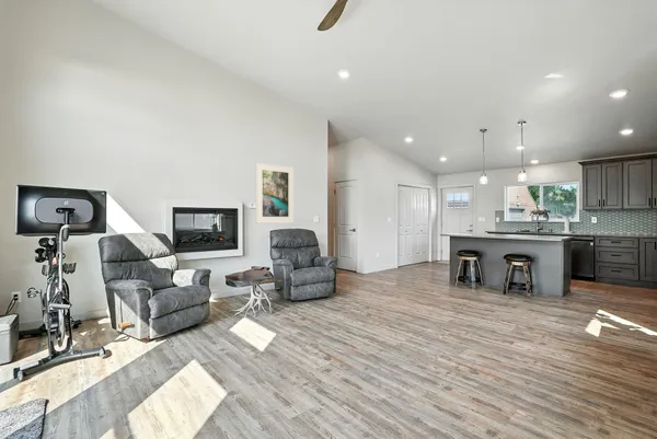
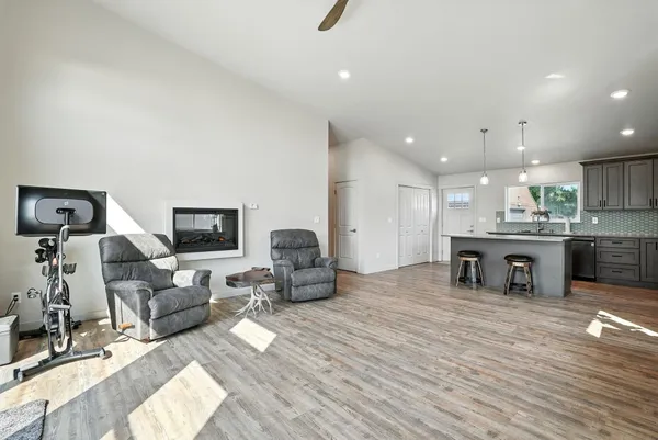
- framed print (275, 194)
